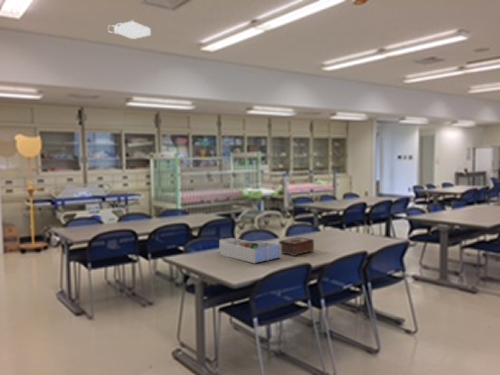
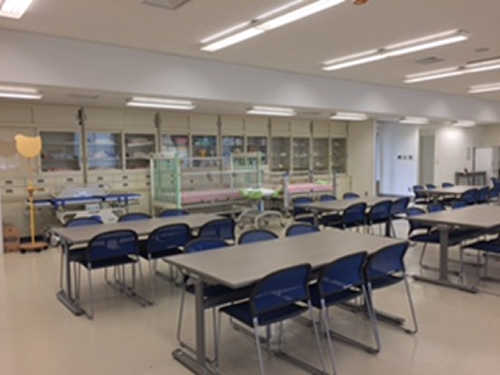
- projector (129, 29)
- desk organizer (246, 248)
- tissue box (296, 246)
